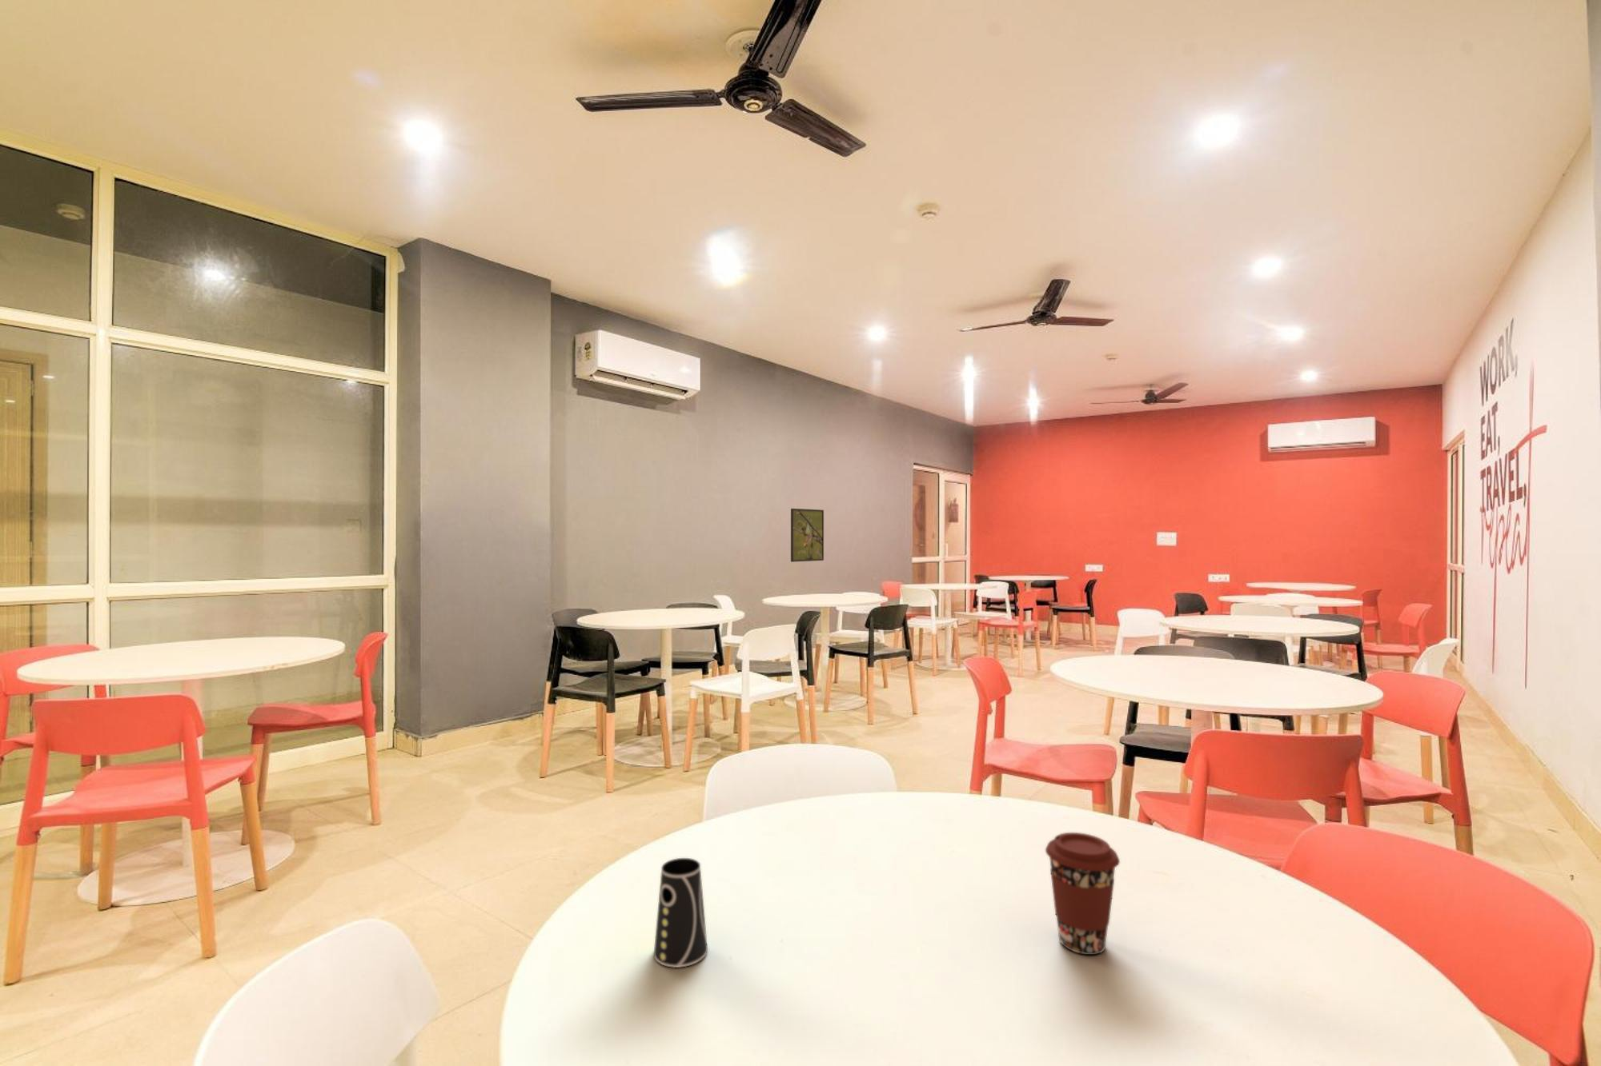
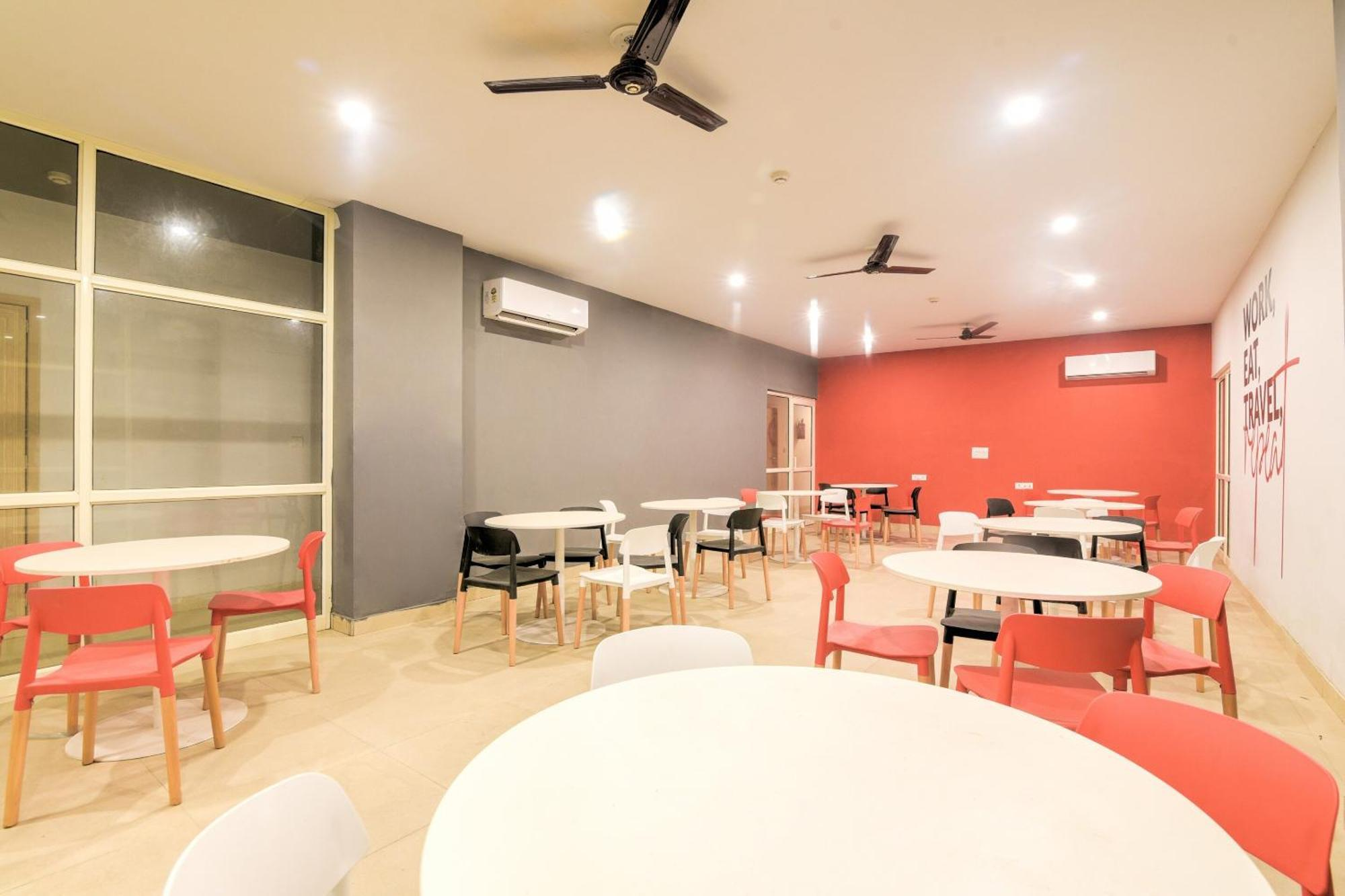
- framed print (807, 535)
- coffee cup (1082, 892)
- cup (681, 909)
